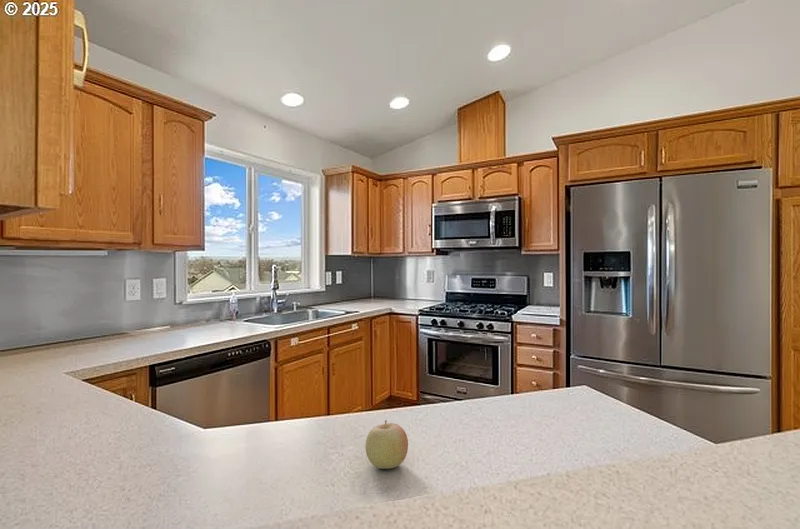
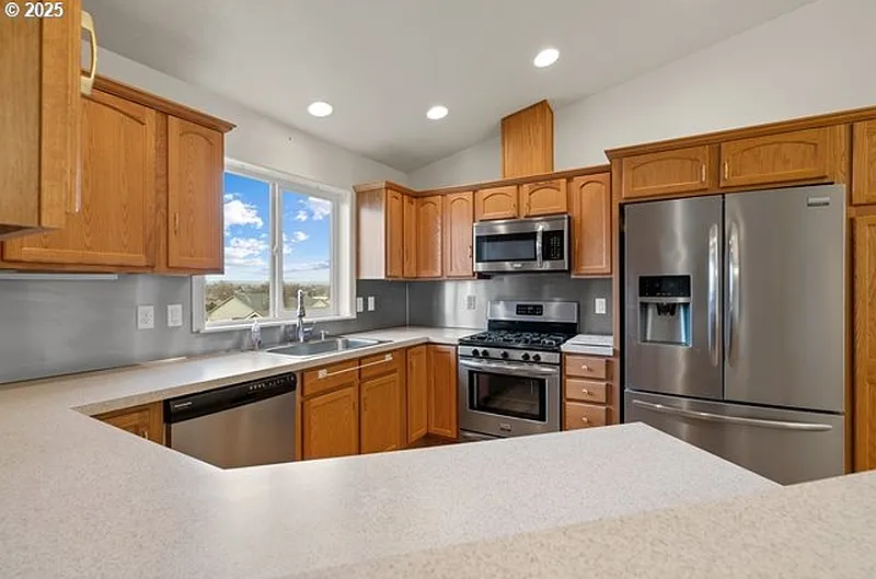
- fruit (387, 441)
